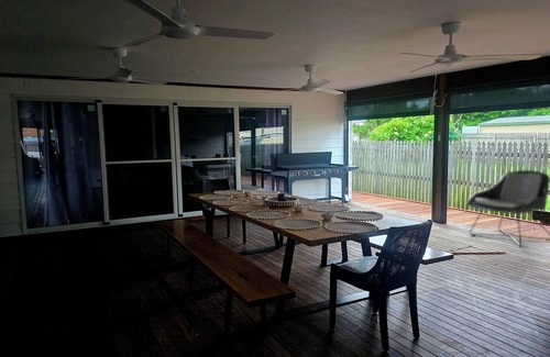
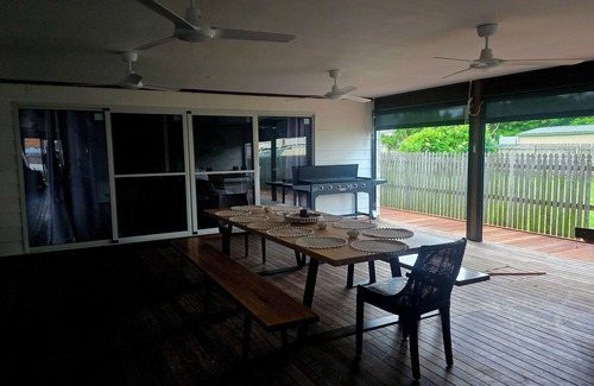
- lounge chair (509, 204)
